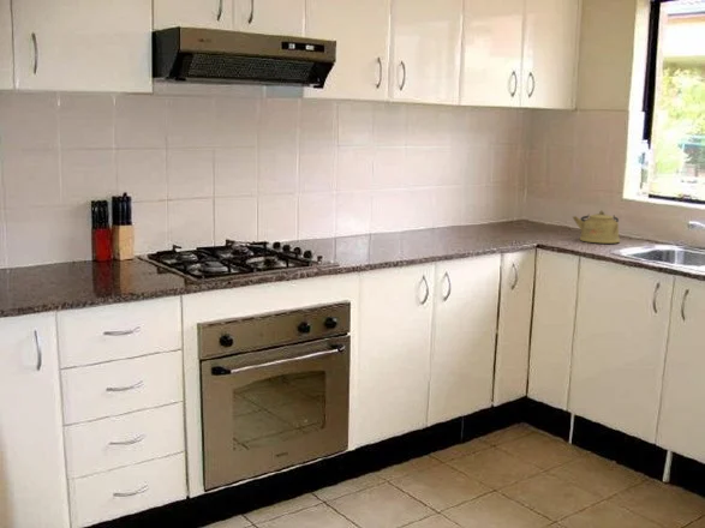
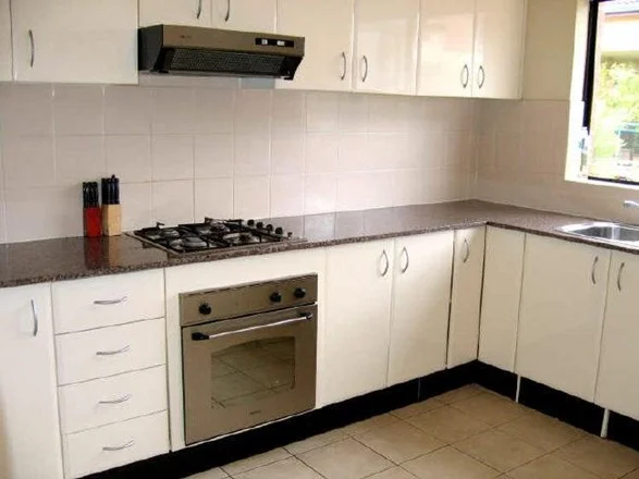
- kettle (596, 224)
